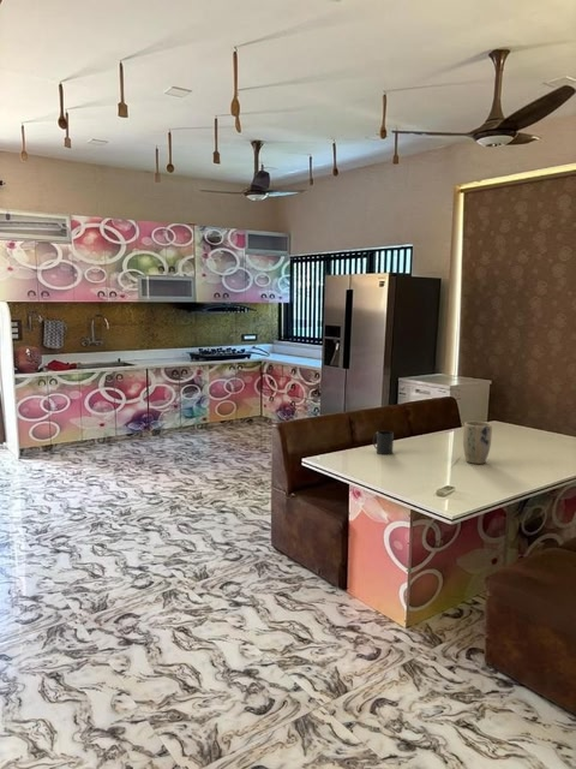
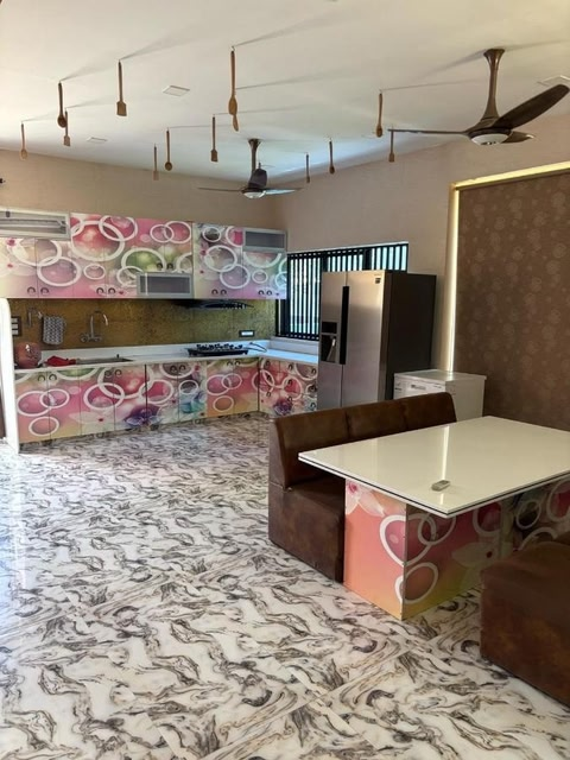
- plant pot (476, 442)
- mug (382, 442)
